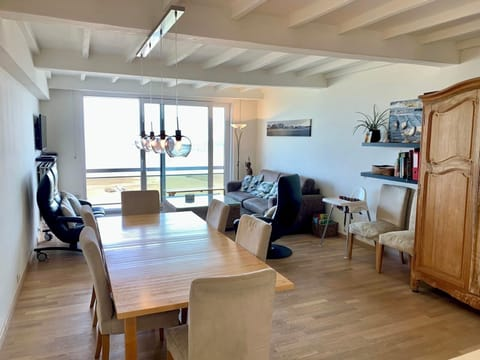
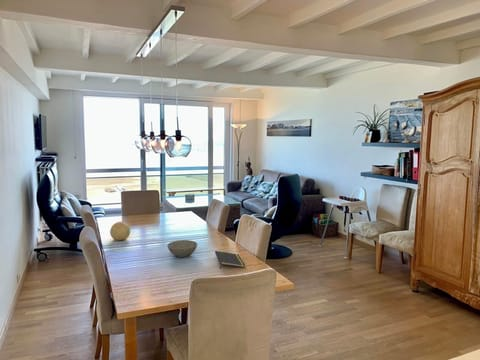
+ notepad (229, 258)
+ bowl (182, 249)
+ decorative ball (120, 230)
